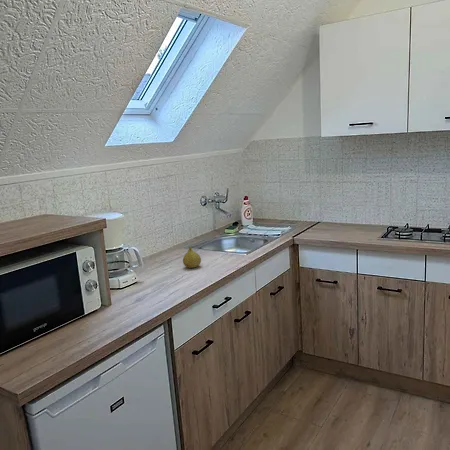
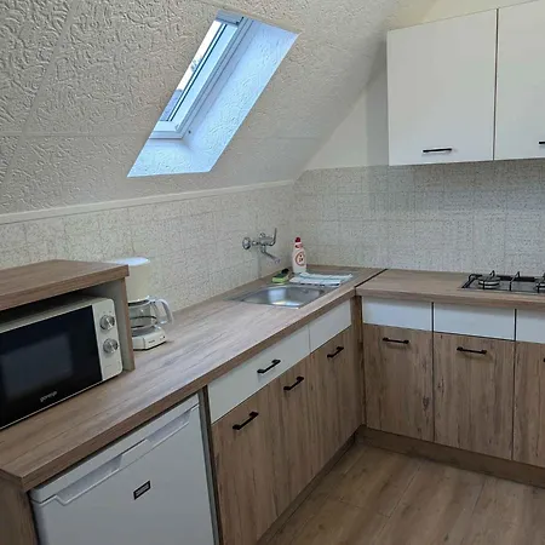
- fruit (191, 256)
